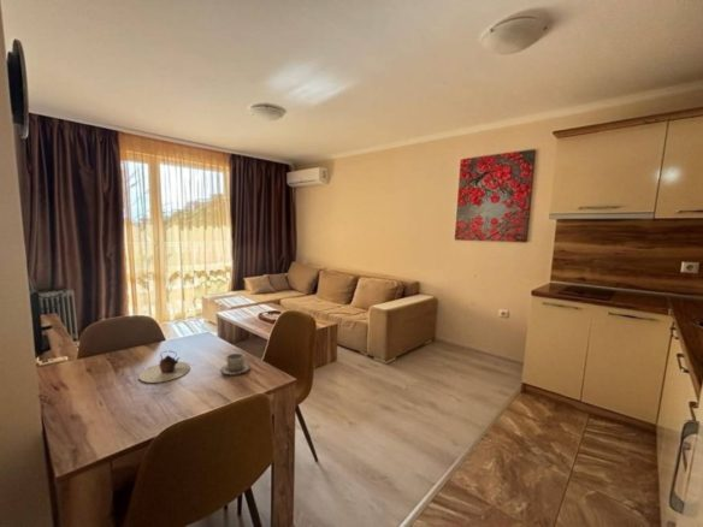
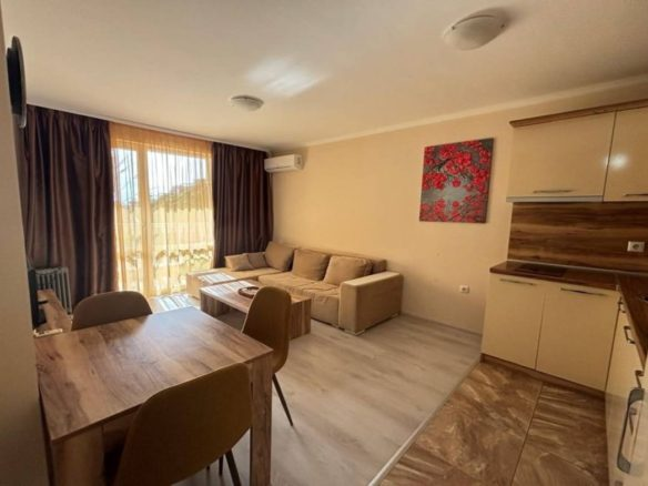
- teapot (165, 361)
- cup (235, 362)
